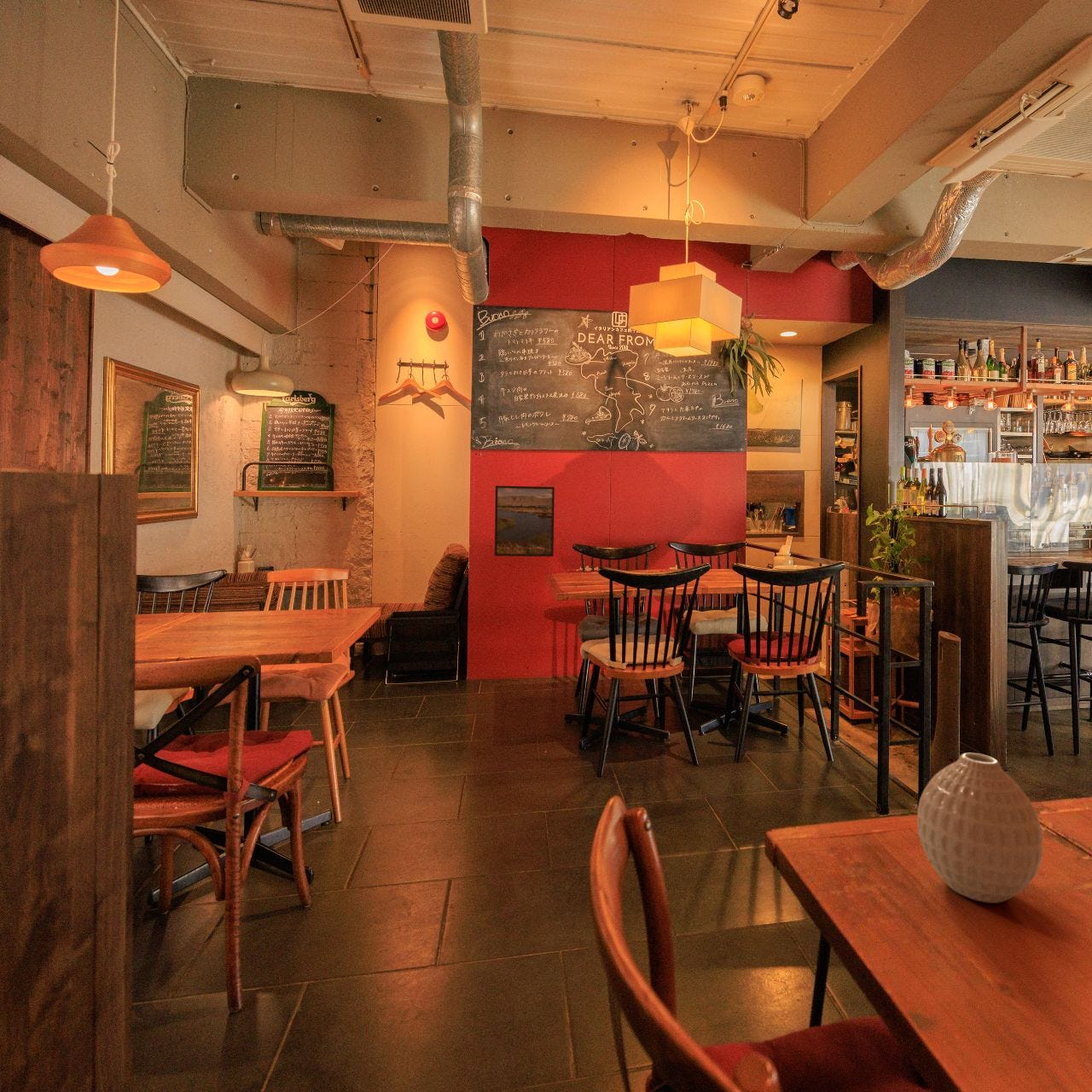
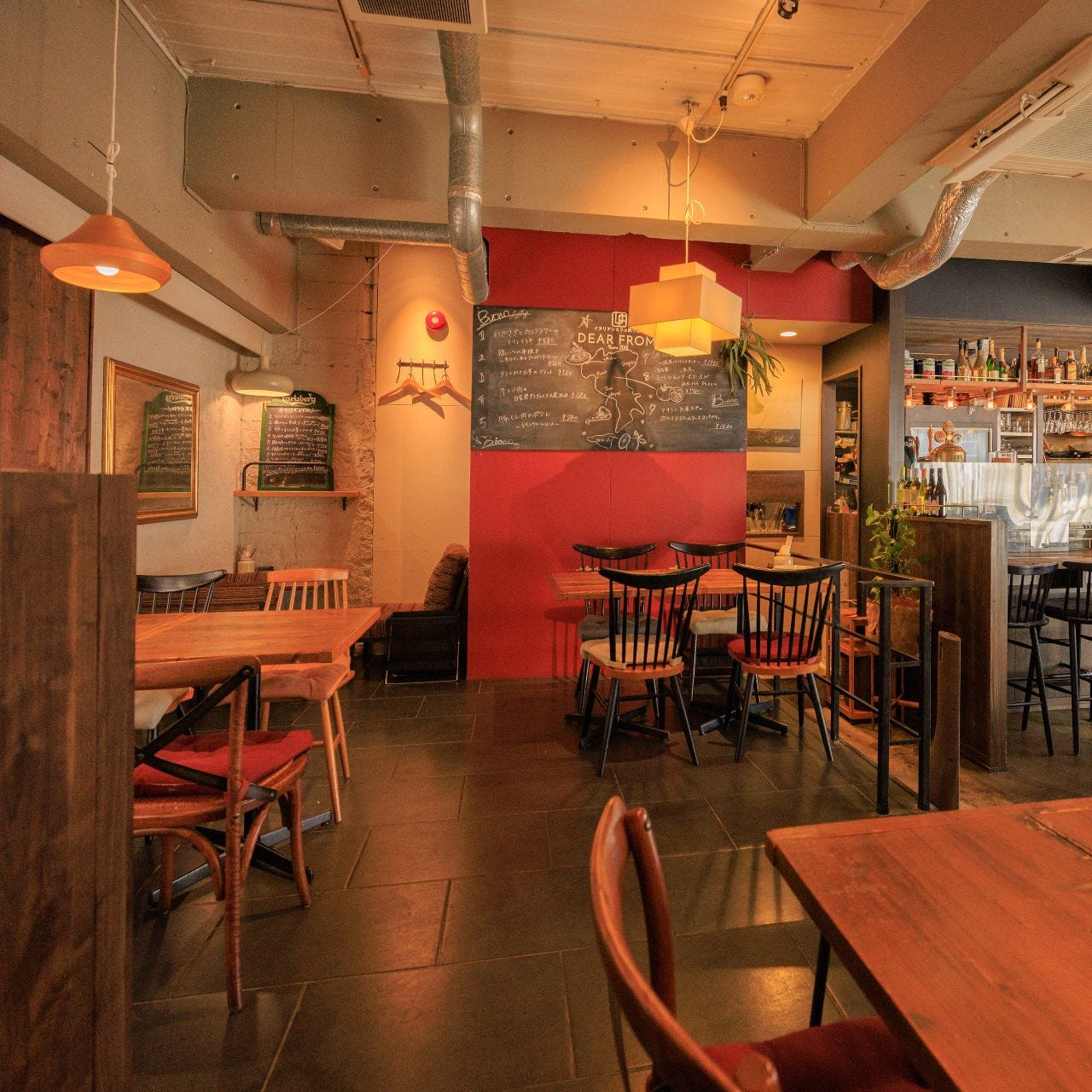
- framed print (524, 521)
- vase (977, 823)
